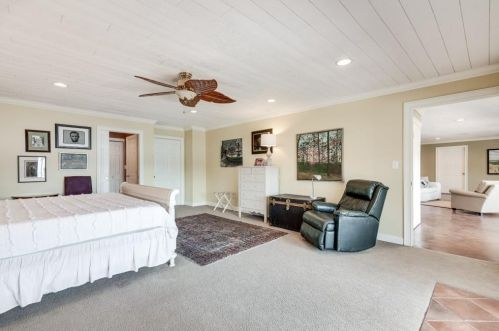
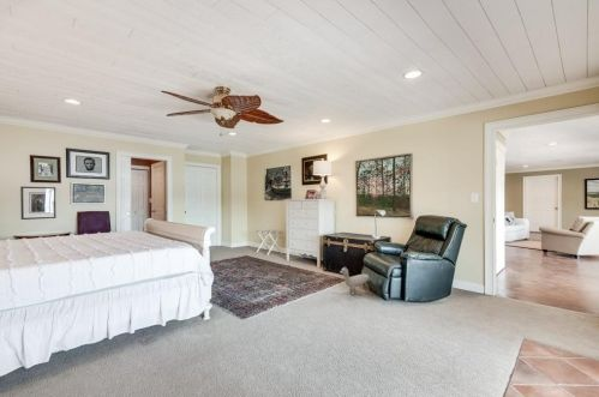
+ plush toy (354, 279)
